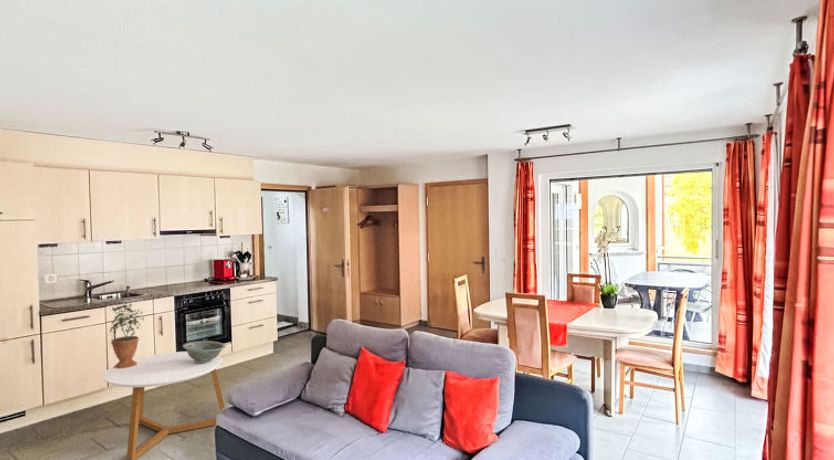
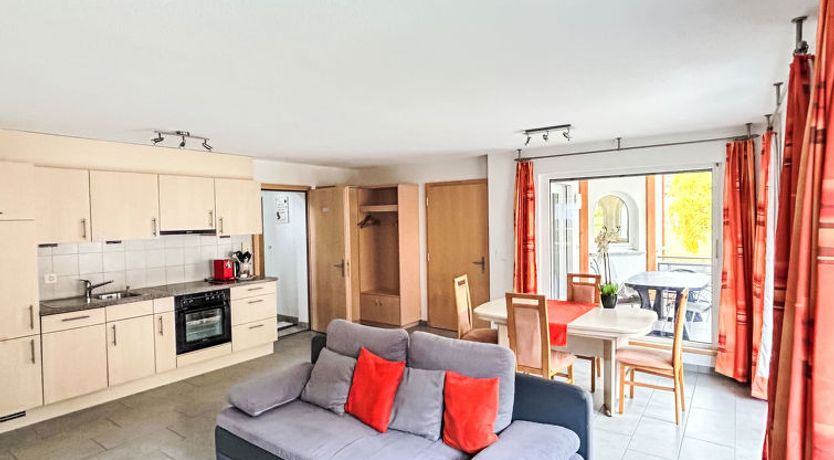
- potted plant (127, 331)
- coffee table (159, 385)
- decorative bowl (202, 353)
